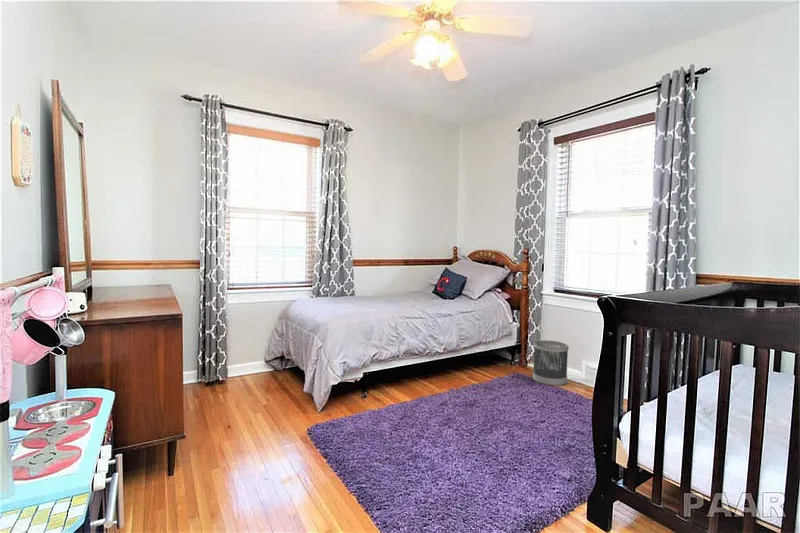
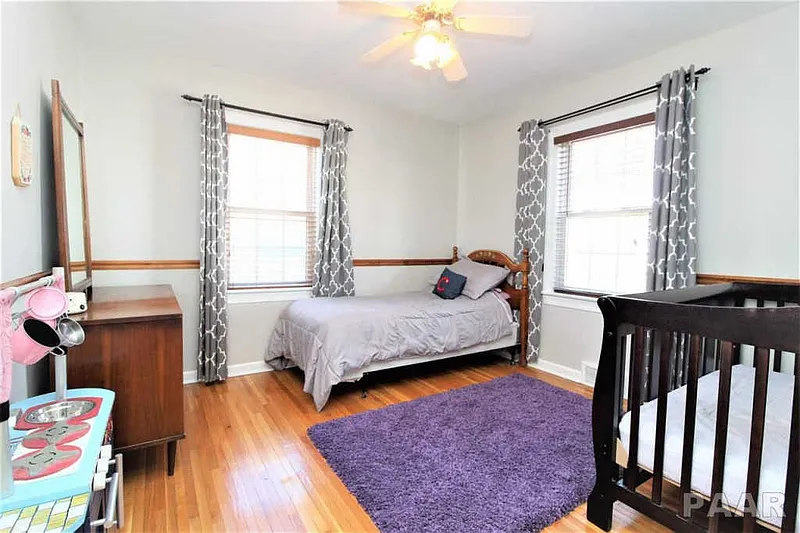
- wastebasket (550, 362)
